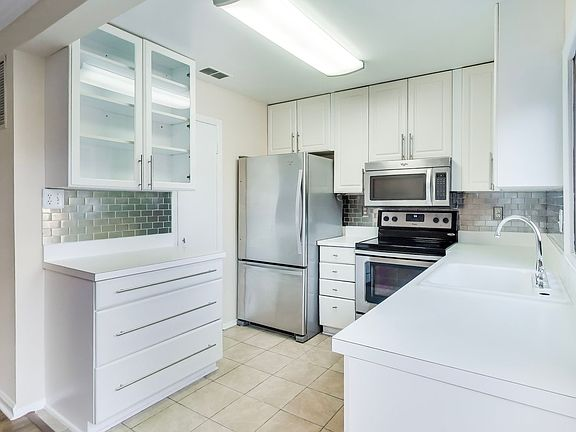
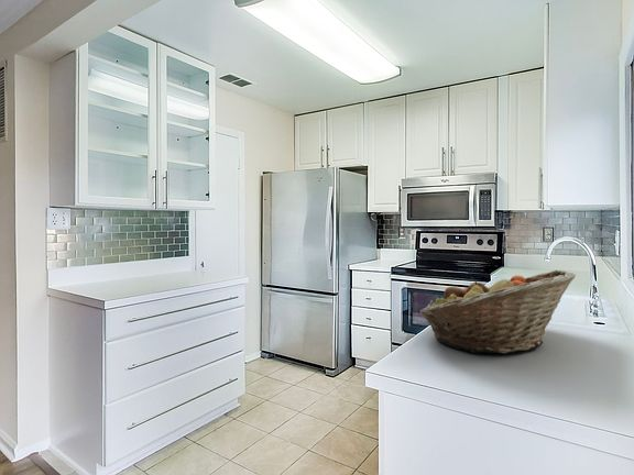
+ fruit basket (494, 303)
